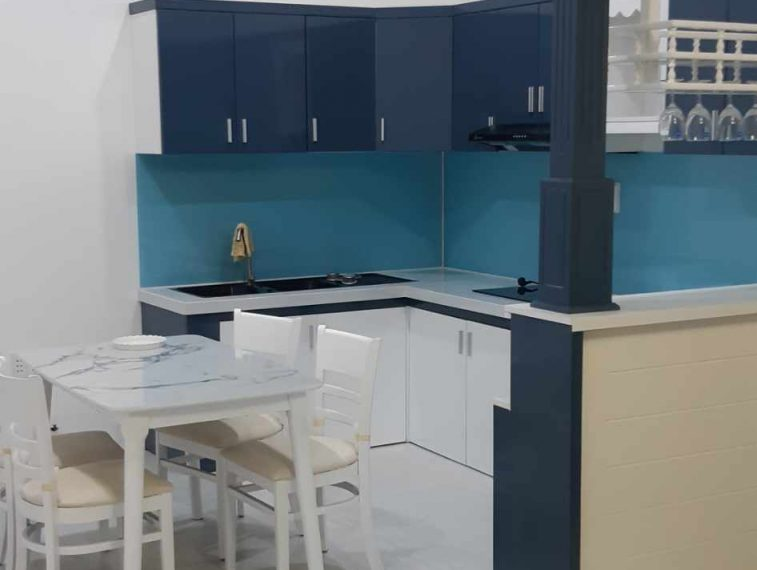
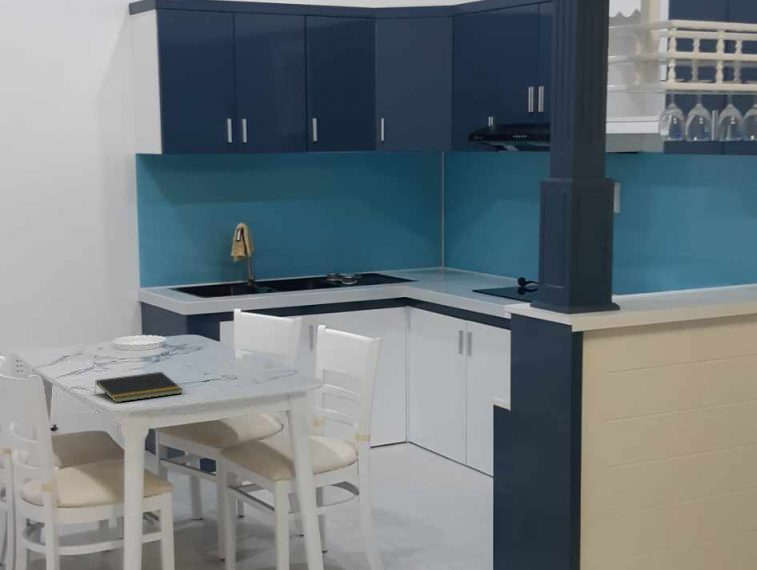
+ notepad (139, 386)
